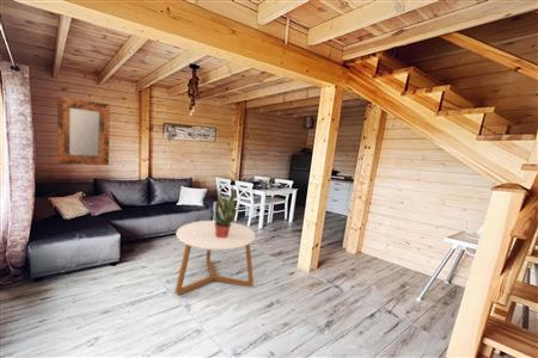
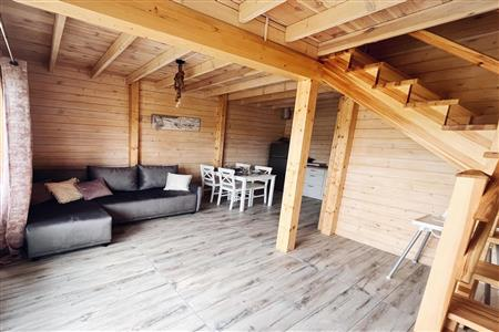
- home mirror (84, 132)
- coffee table (216, 249)
- potted plant (221, 212)
